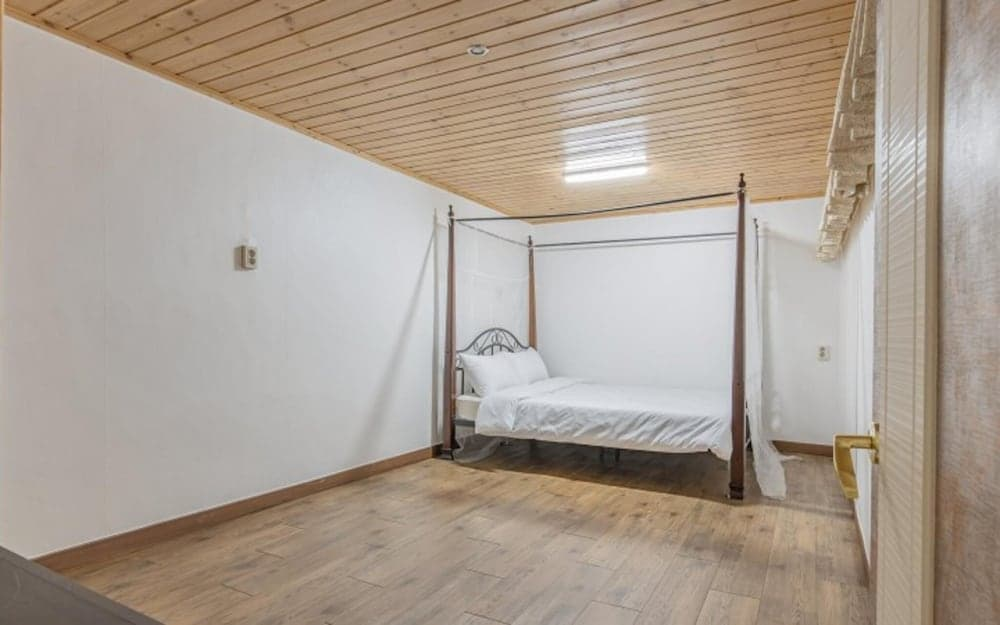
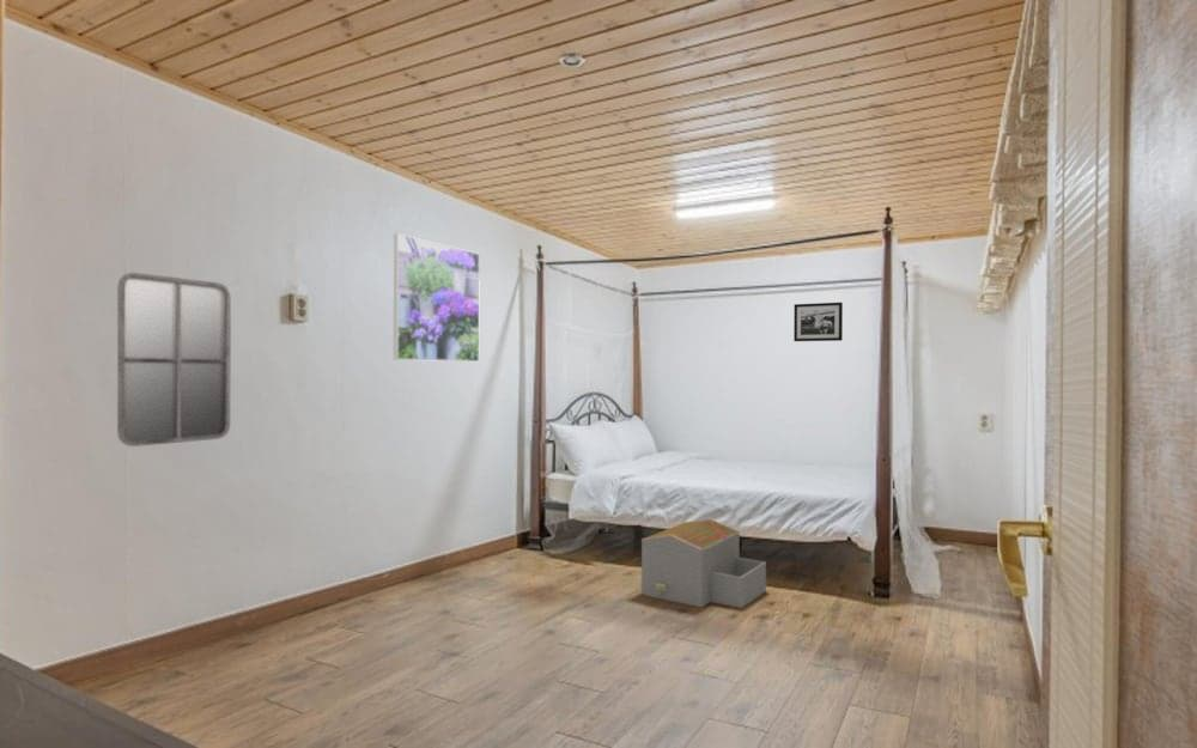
+ picture frame (818, 322)
+ architectural model (704, 560)
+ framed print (439, 302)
+ home mirror (177, 360)
